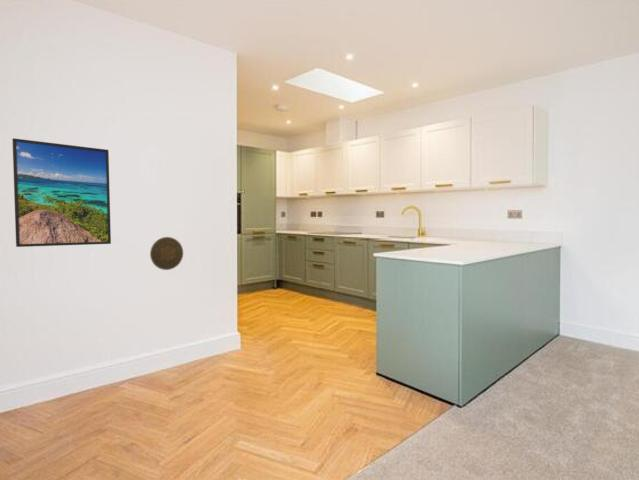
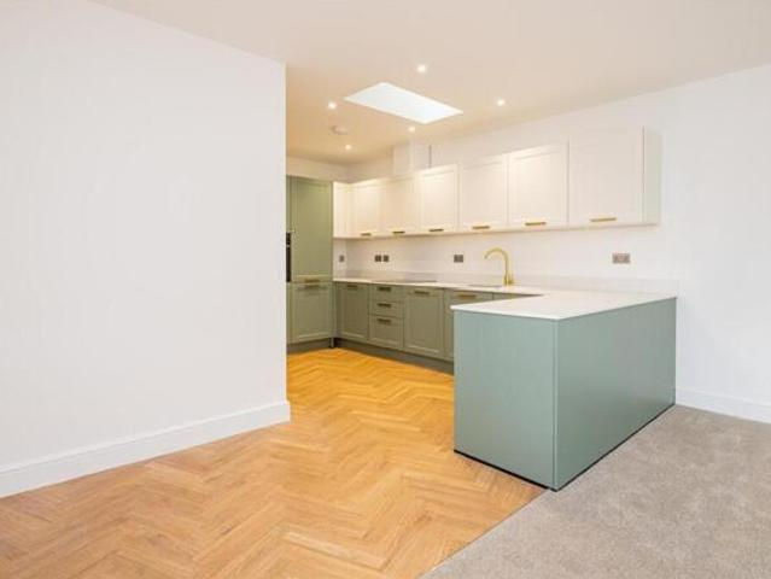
- decorative plate (167, 253)
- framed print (65, 195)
